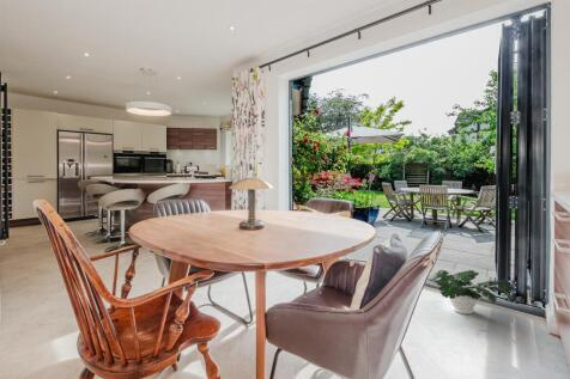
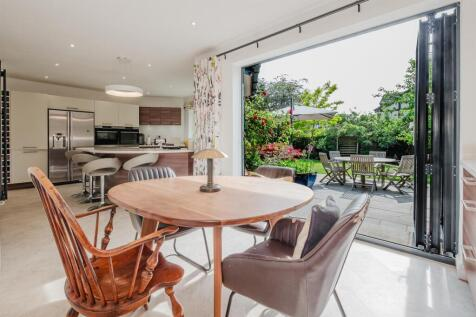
- potted plant (465, 295)
